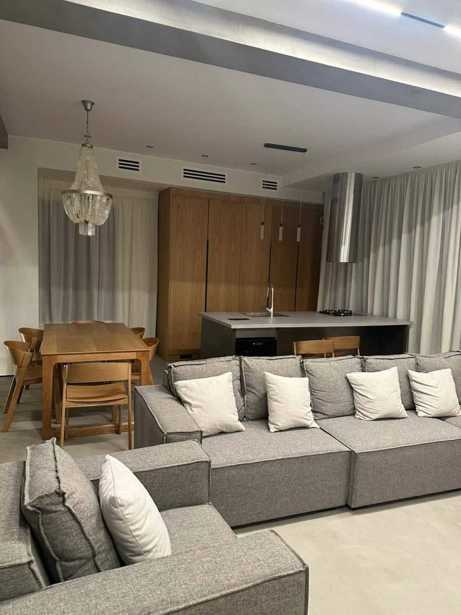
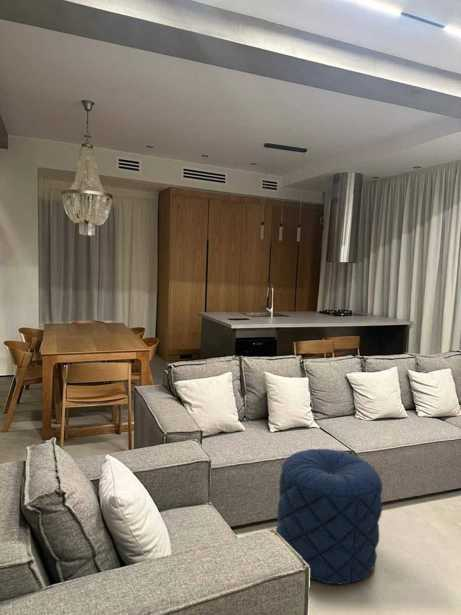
+ pouf (327, 507)
